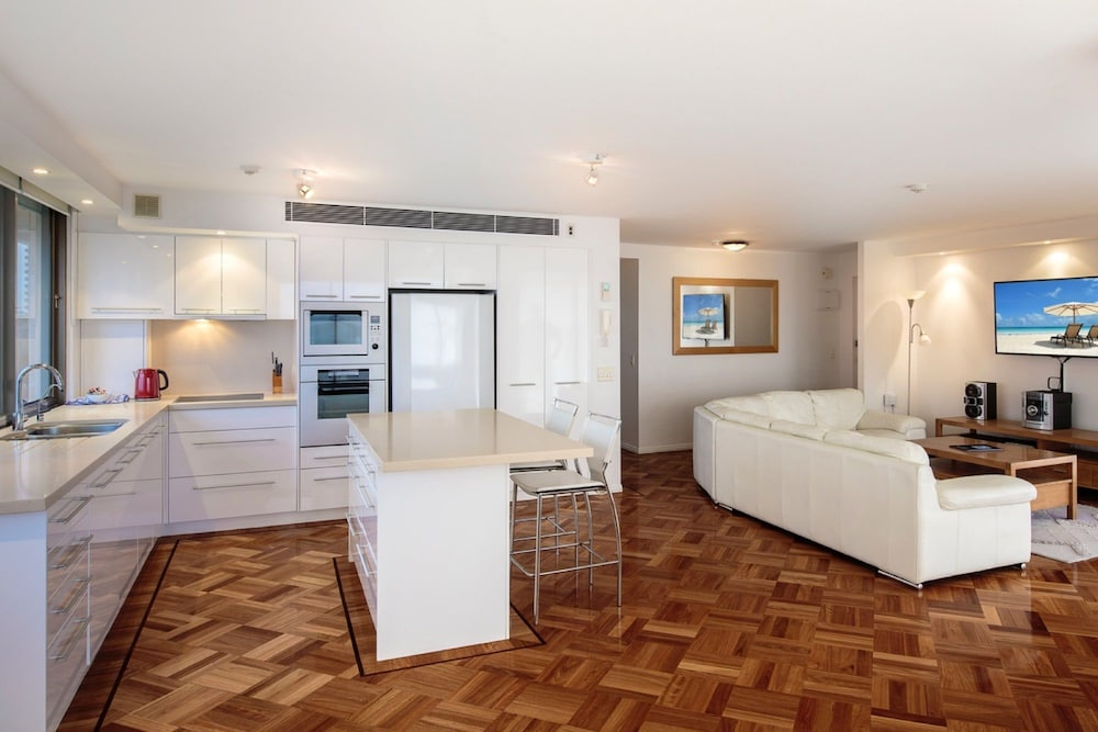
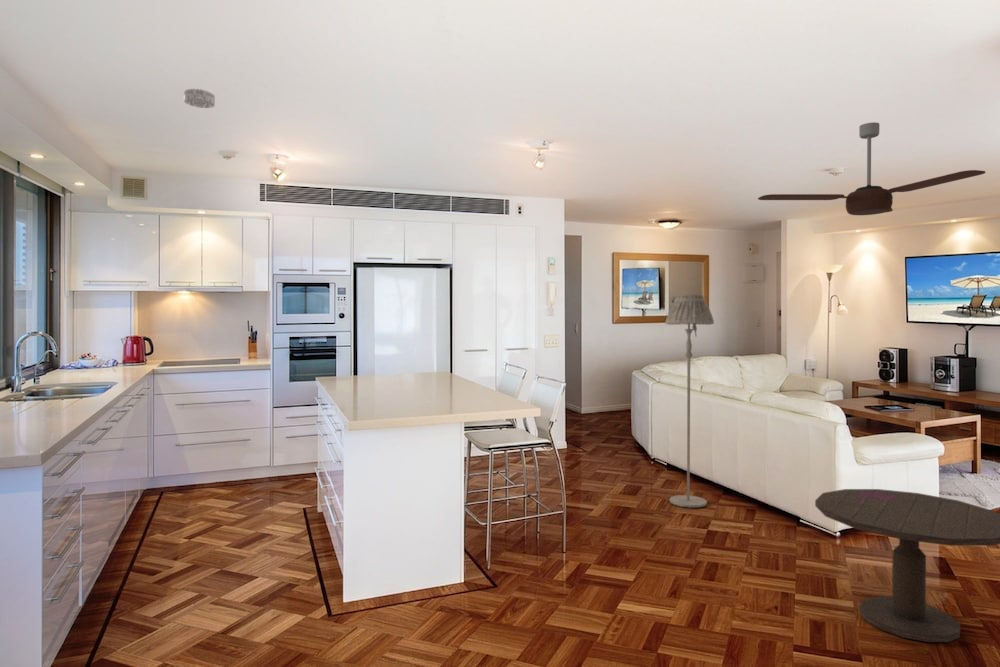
+ ceiling fan (867, 173)
+ floor lamp (688, 398)
+ smoke detector (199, 98)
+ side table (908, 565)
